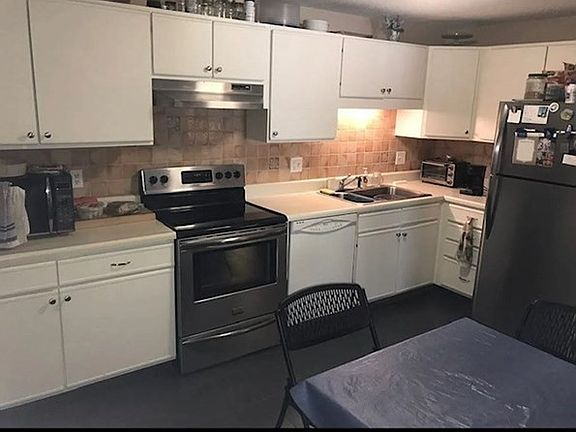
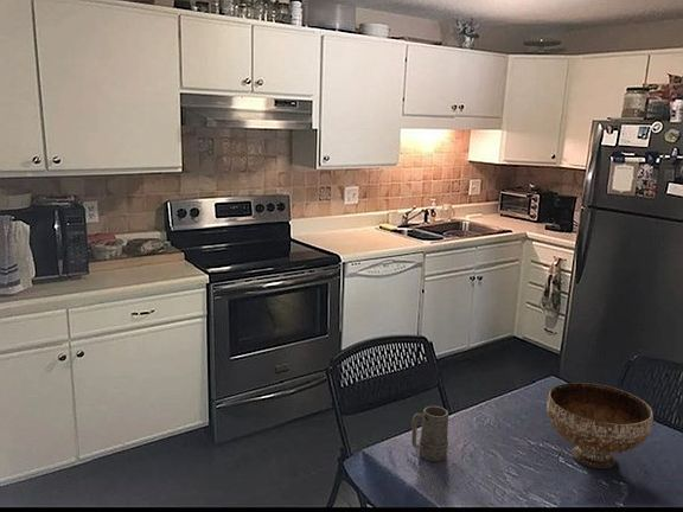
+ bowl (595, 429)
+ mug (428, 433)
